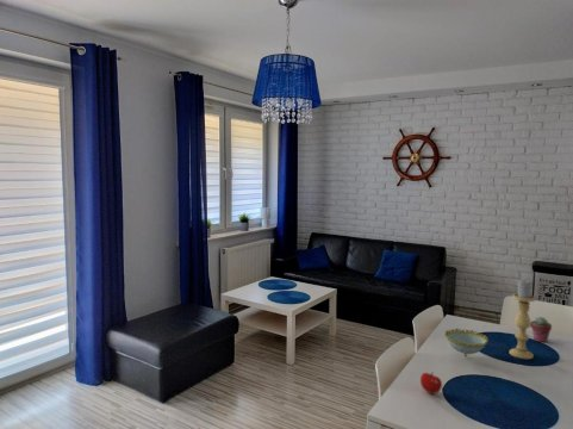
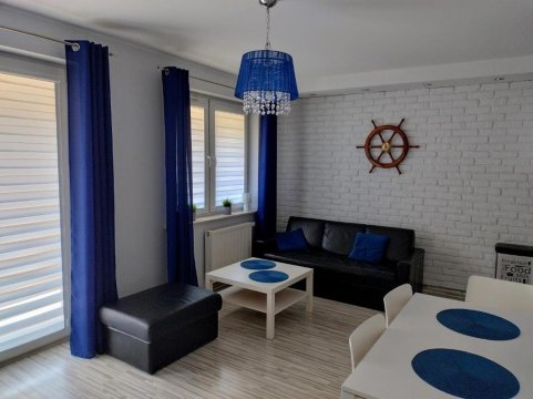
- decorative bowl (465, 346)
- potted succulent (541, 328)
- apple (430, 381)
- candle holder (523, 317)
